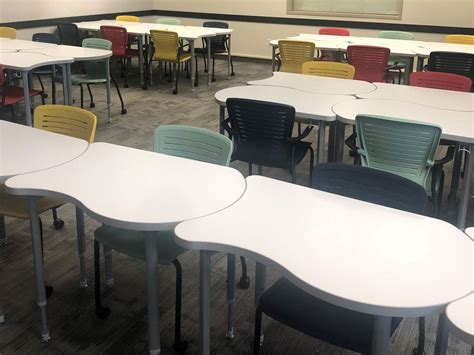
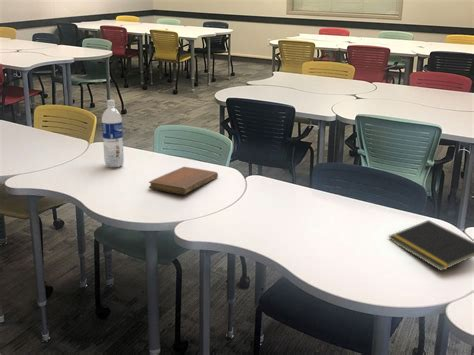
+ notebook (184, 179)
+ water bottle (112, 133)
+ notepad (434, 243)
